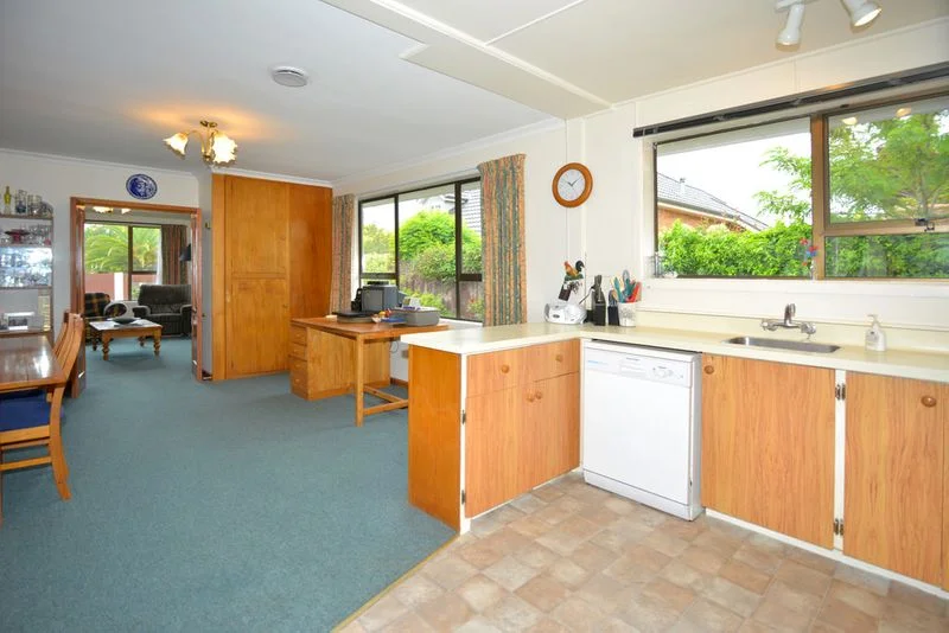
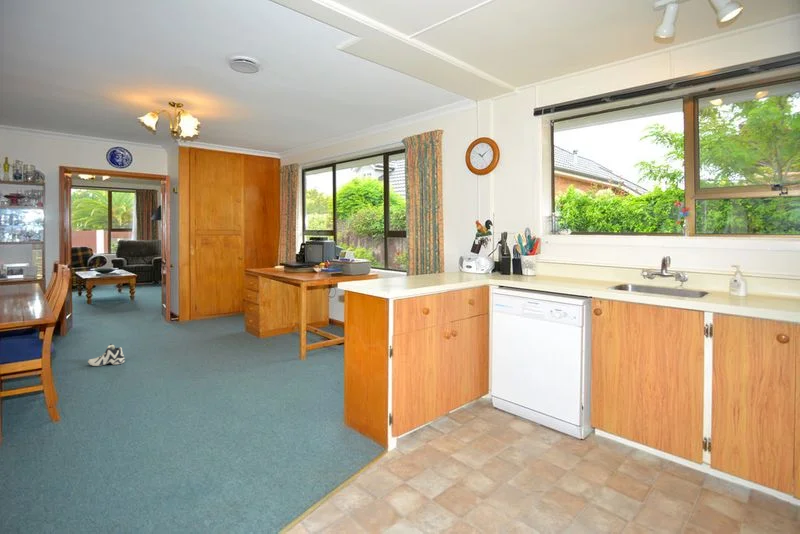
+ sneaker (106, 354)
